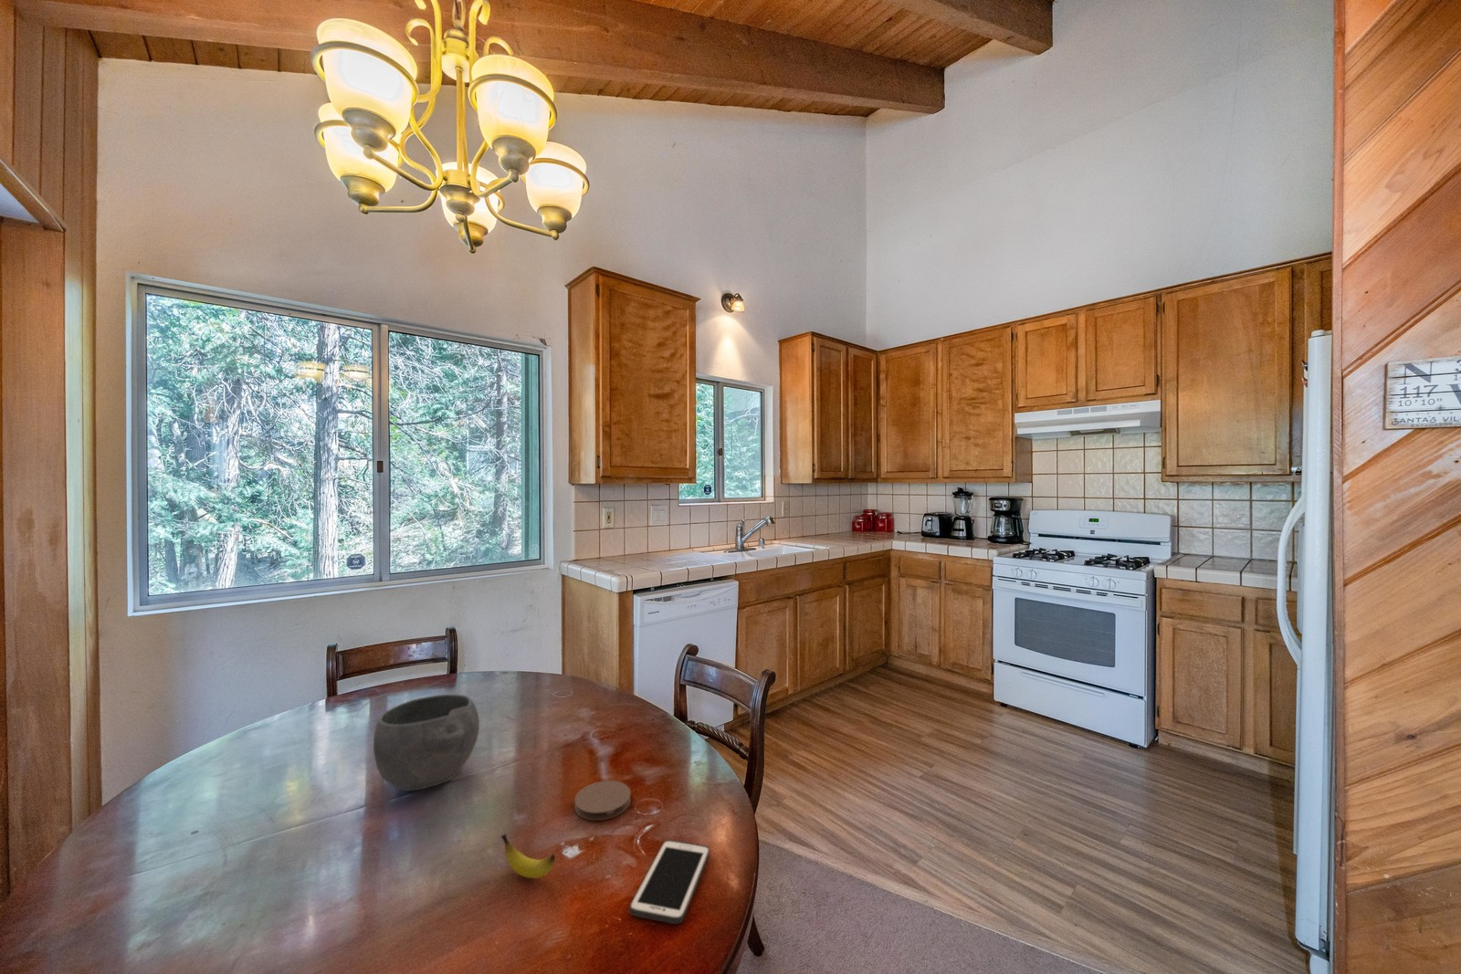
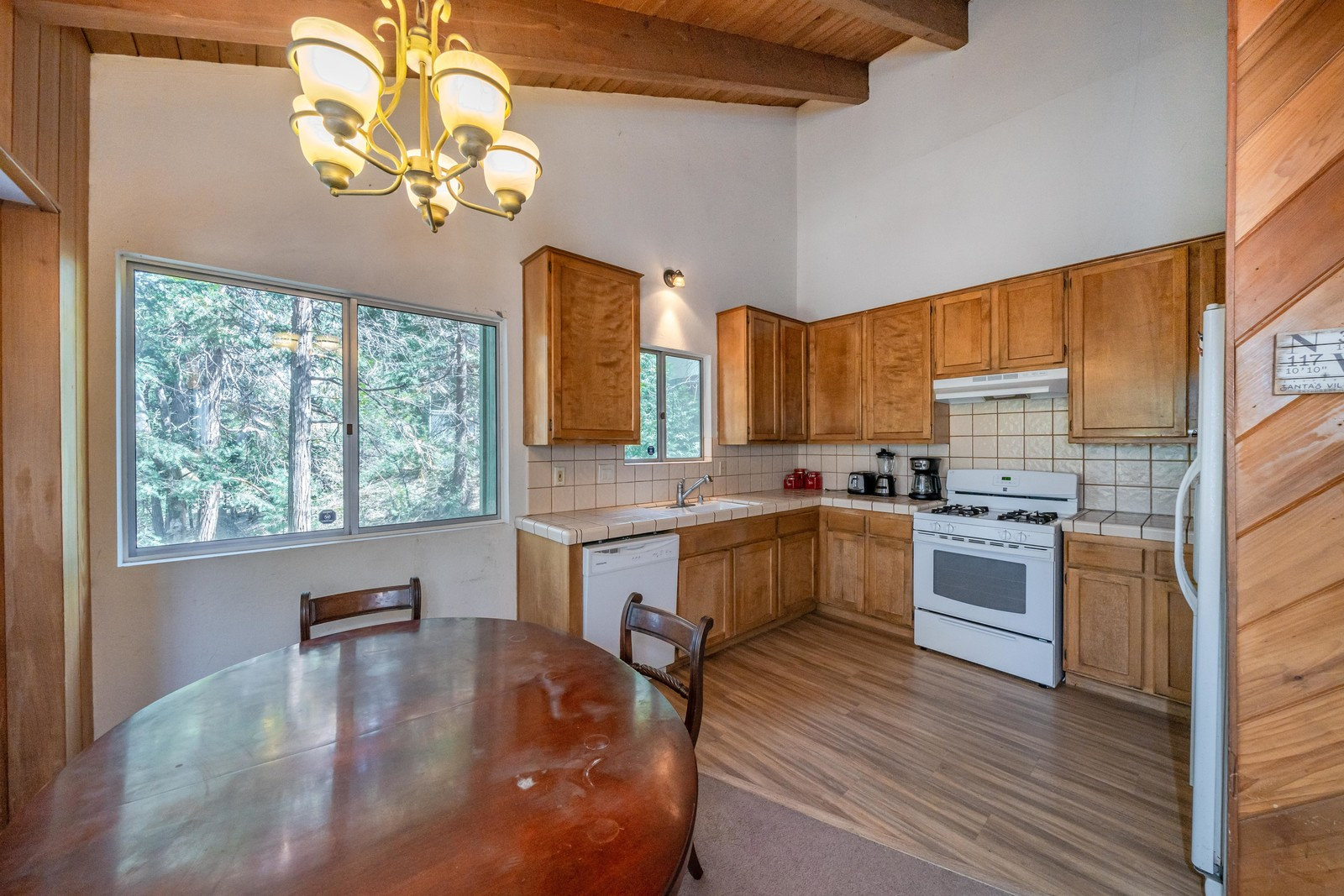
- bowl (428, 742)
- cell phone (672, 878)
- coaster (602, 799)
- banana (528, 858)
